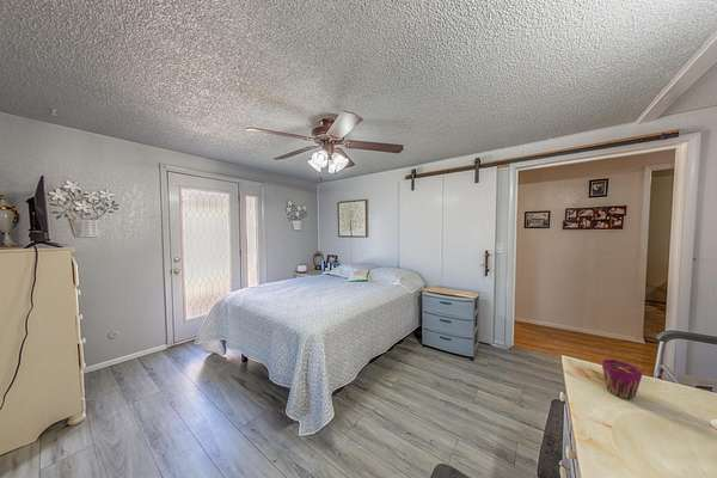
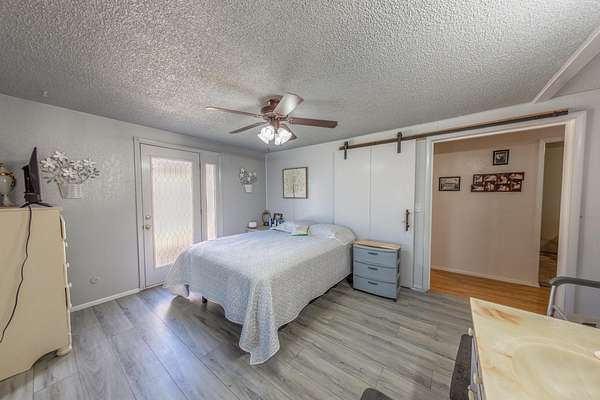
- cup (620, 378)
